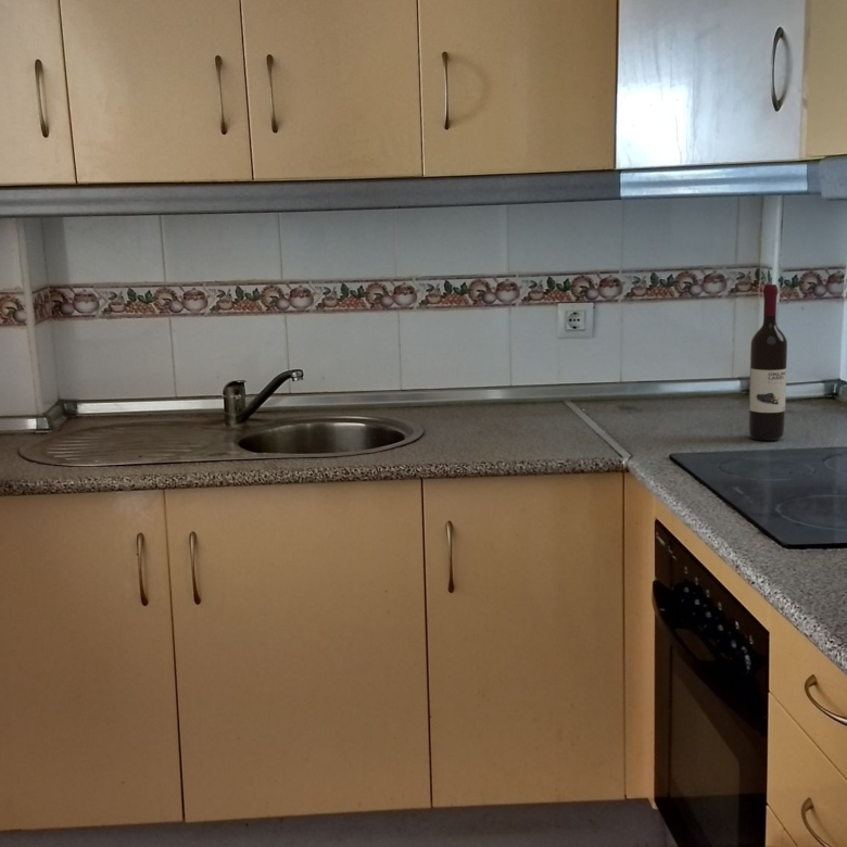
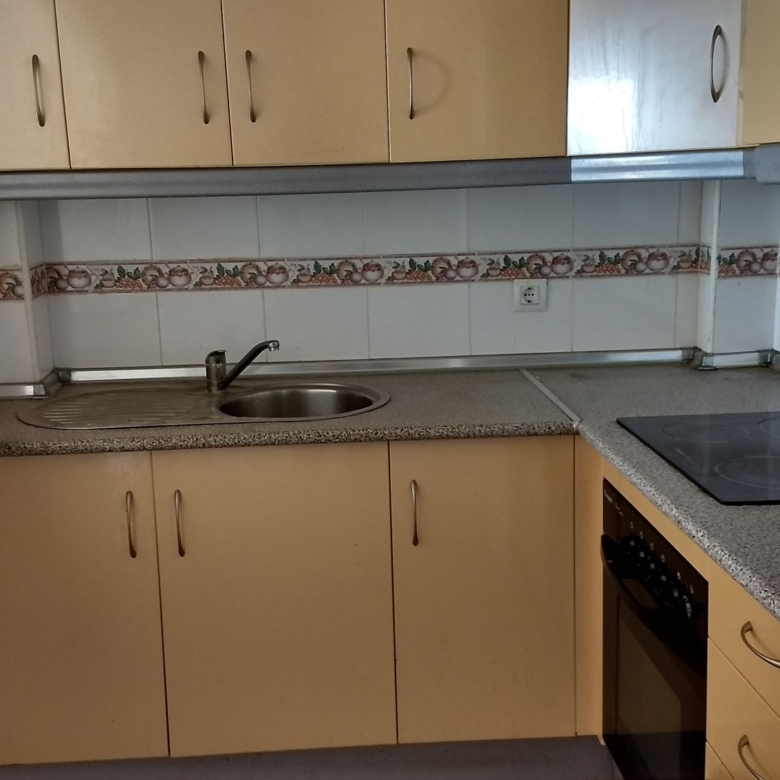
- wine bottle (768, 362)
